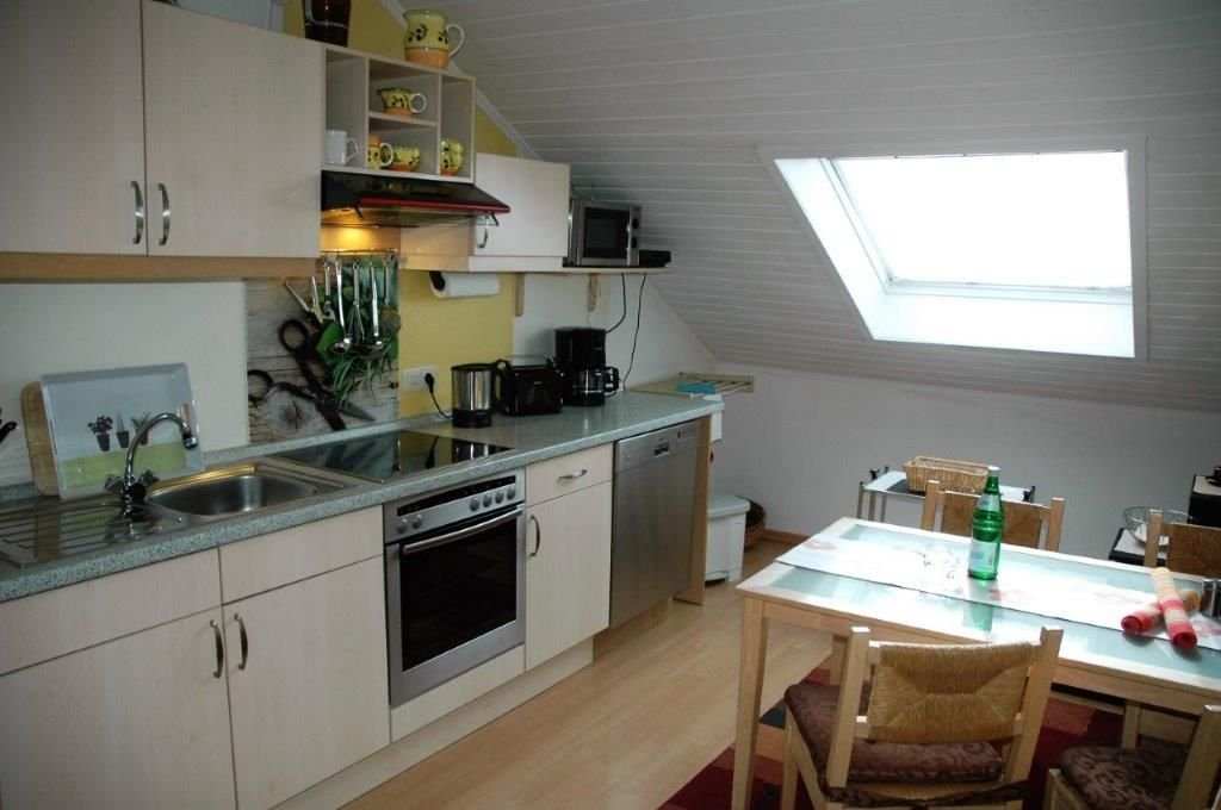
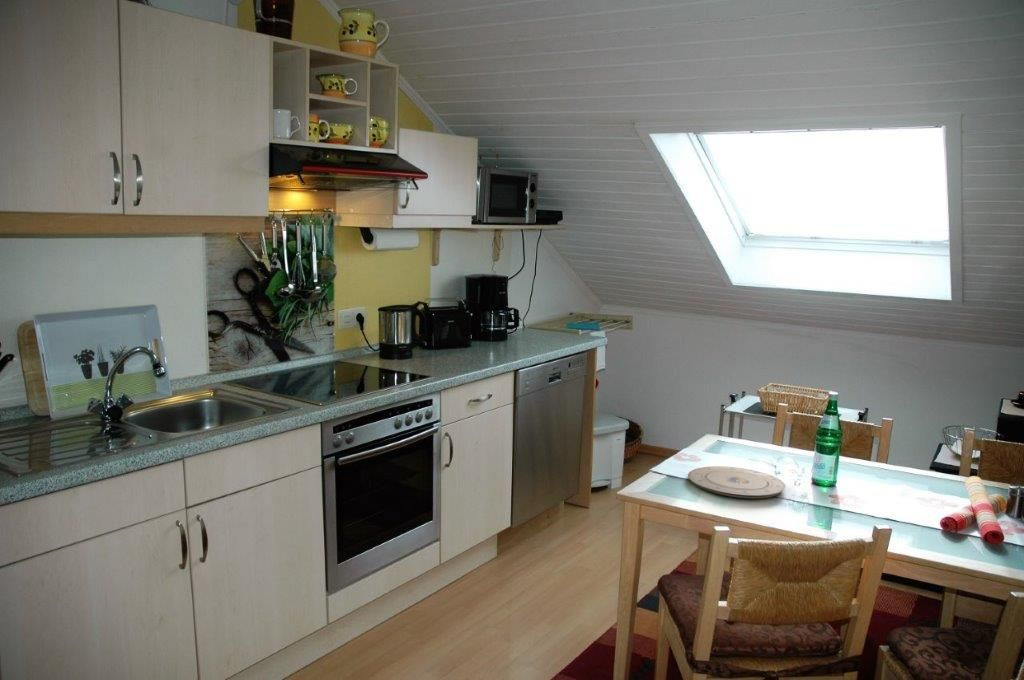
+ plate (735, 482)
